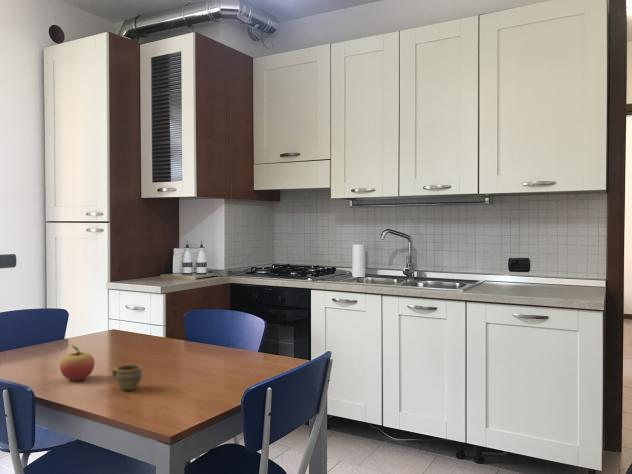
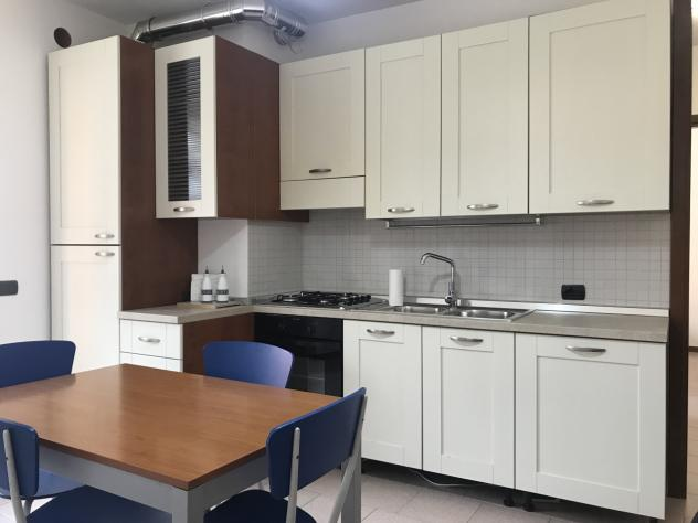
- cup (126, 377)
- fruit (77, 362)
